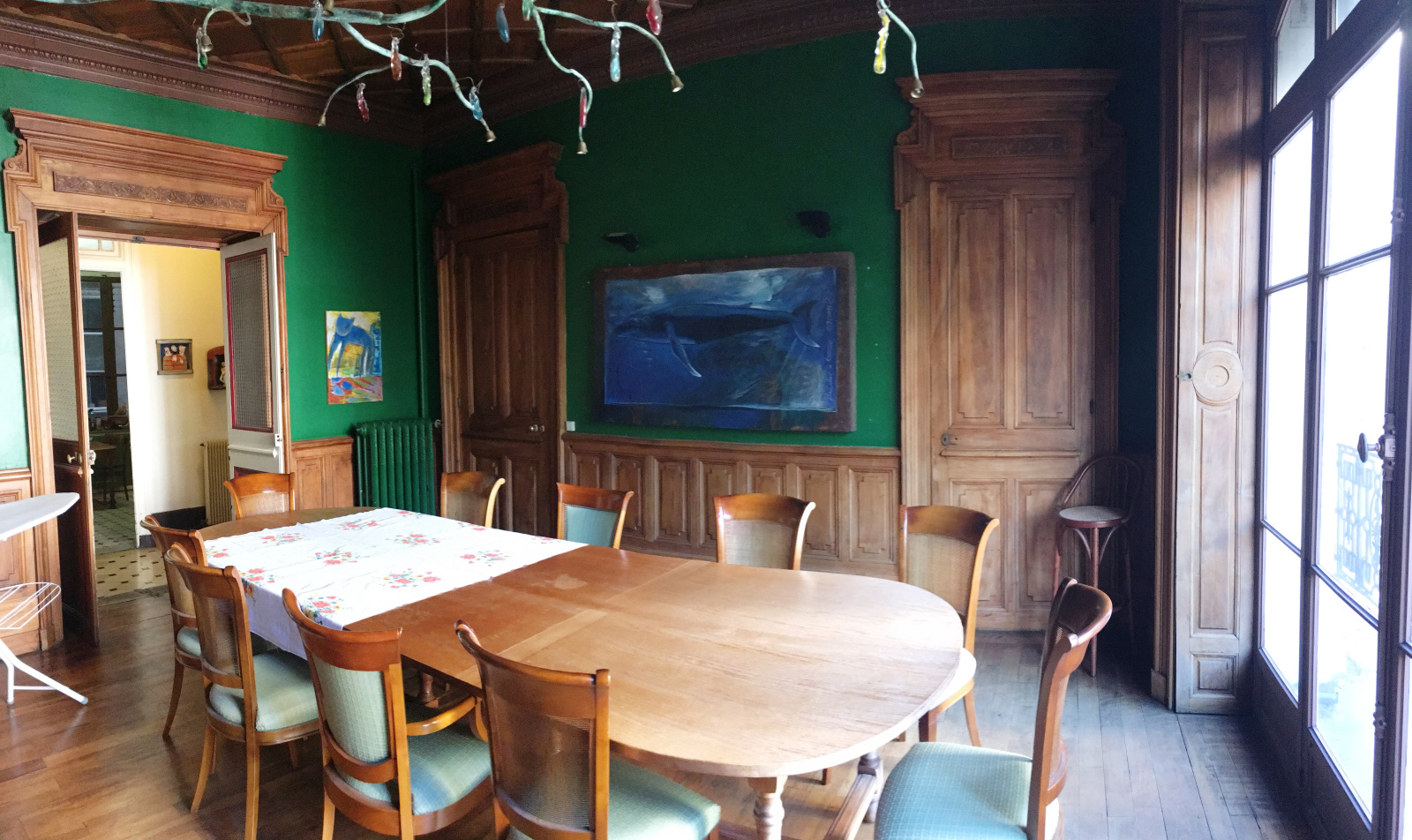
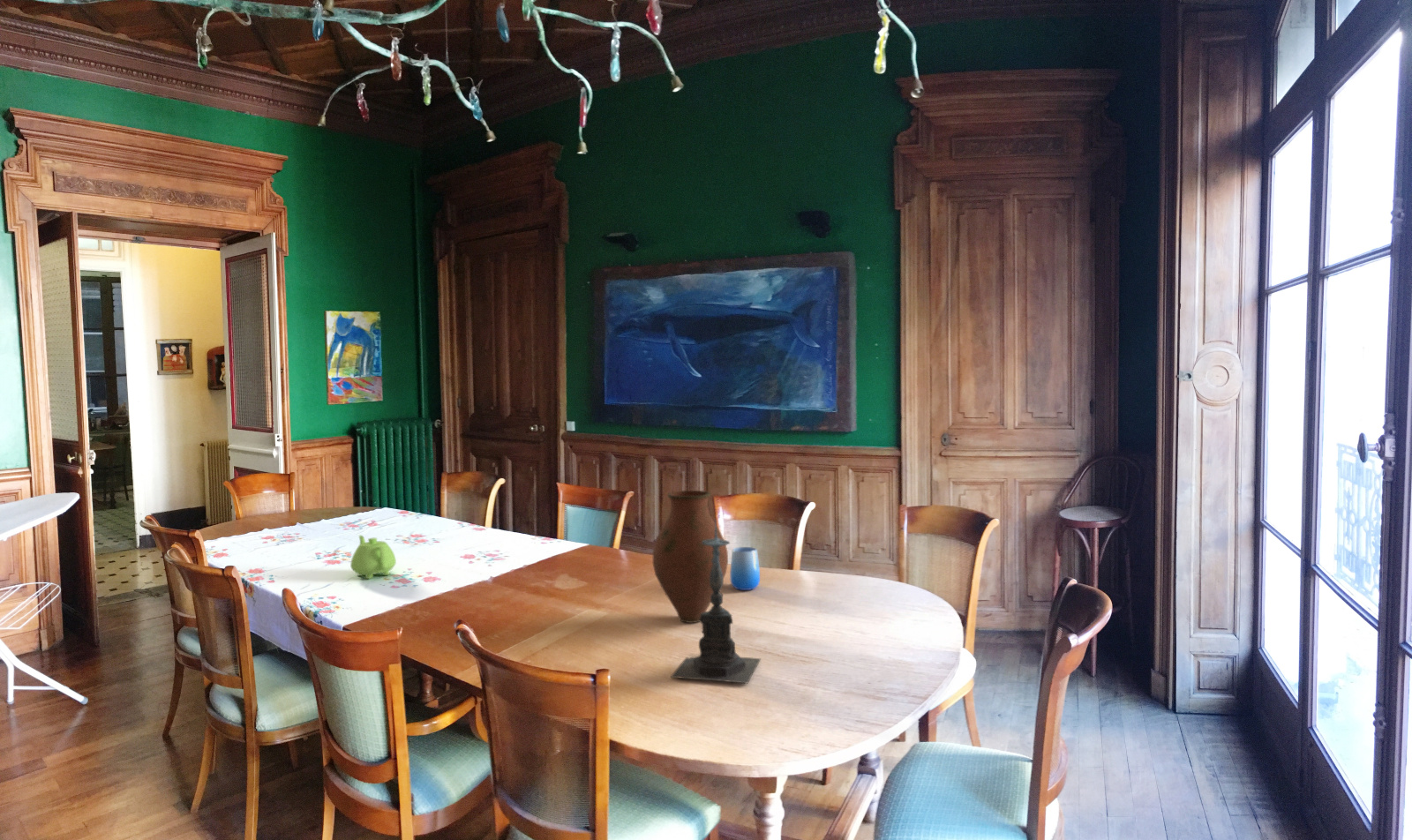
+ teakettle (372, 556)
+ cup (745, 568)
+ vase (690, 556)
+ candle holder (716, 594)
